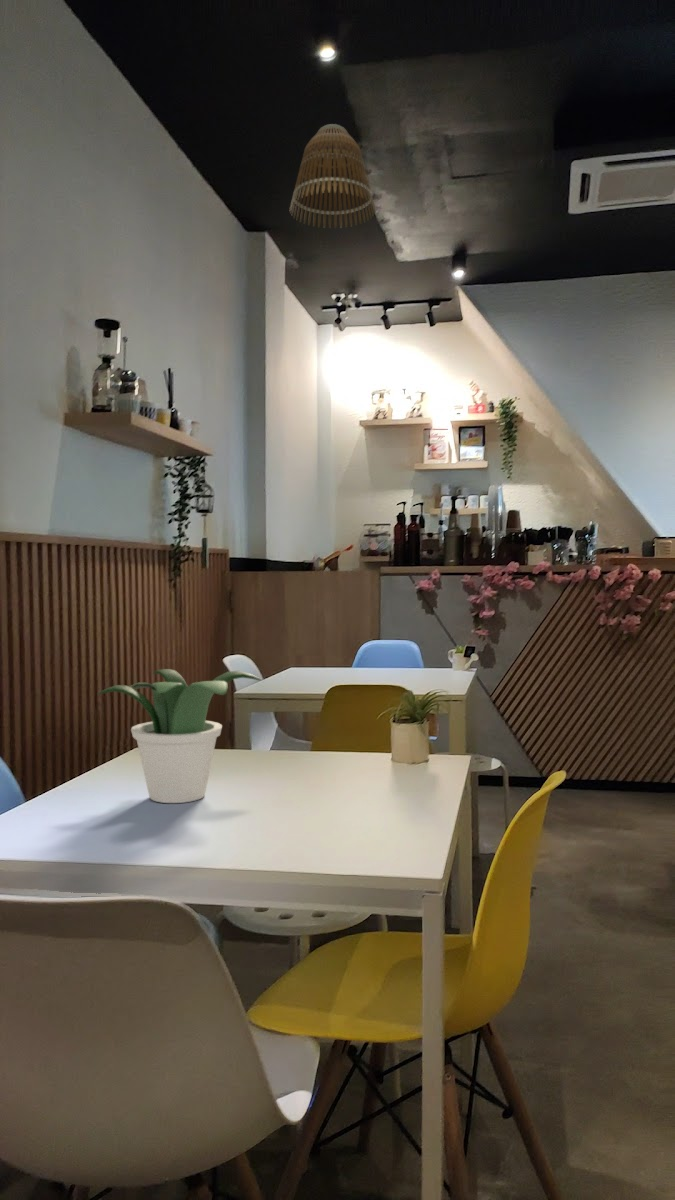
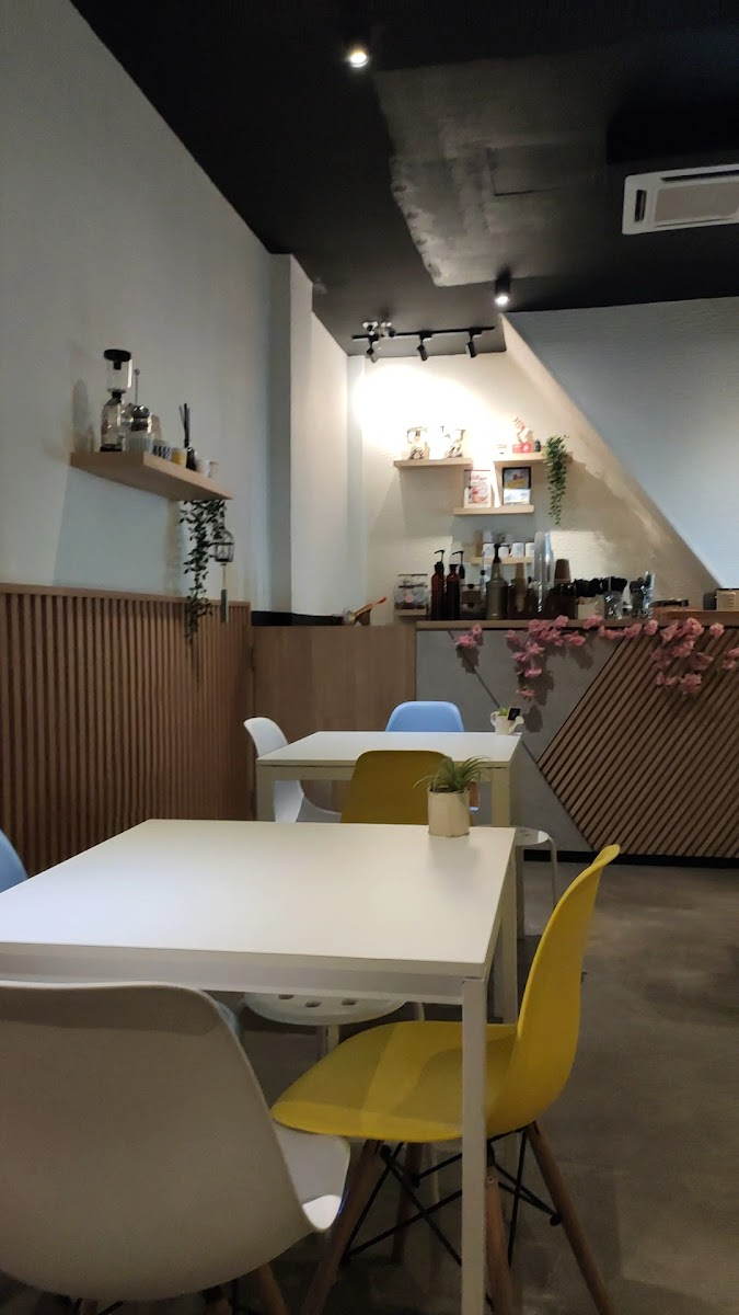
- potted plant (186, 735)
- lamp shade (331, 170)
